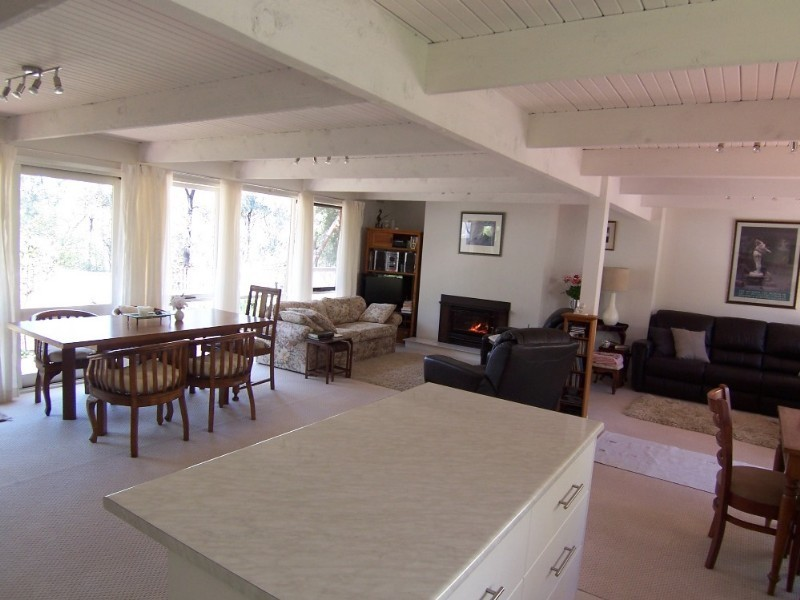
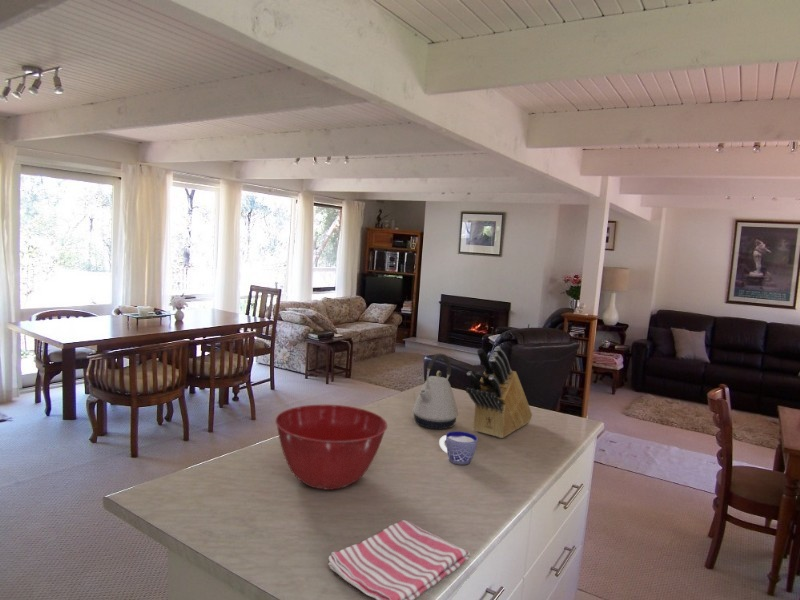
+ cup (456, 447)
+ knife block (501, 386)
+ kettle (436, 389)
+ dish towel (401, 556)
+ mixing bowl (330, 449)
